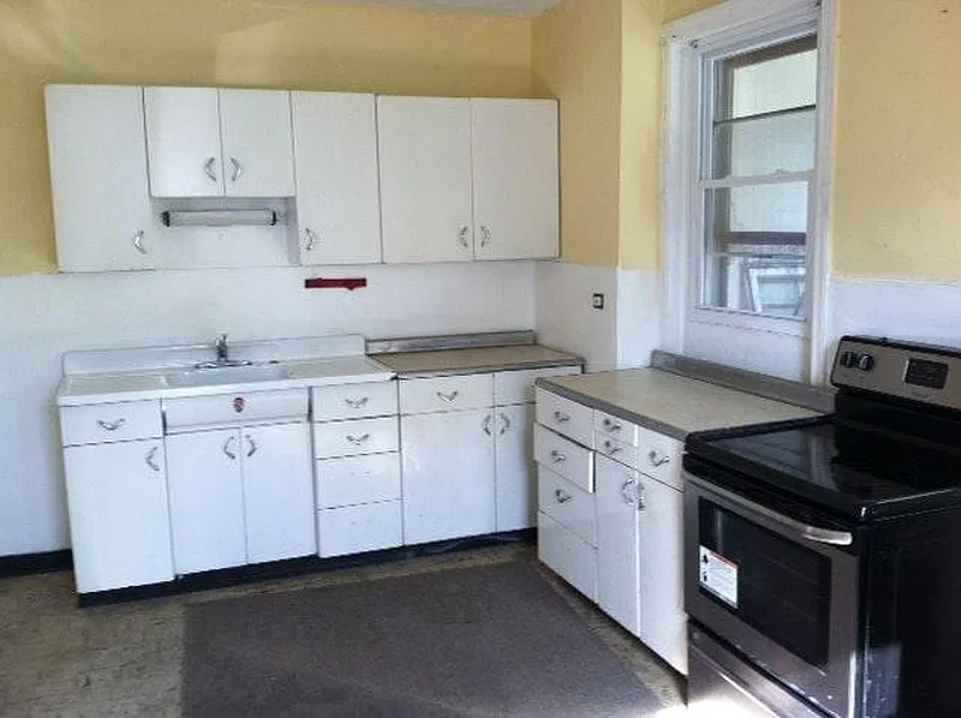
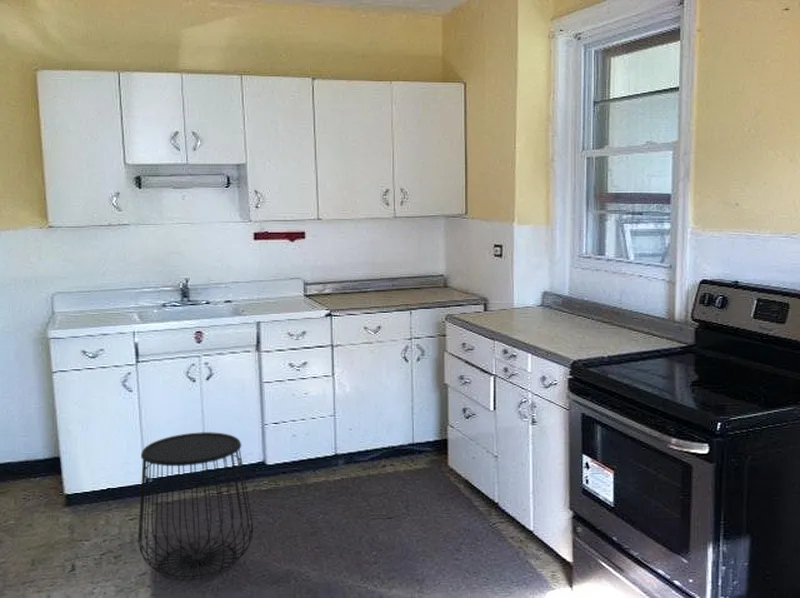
+ side table (193, 503)
